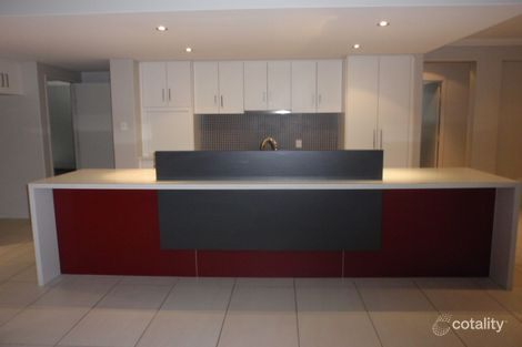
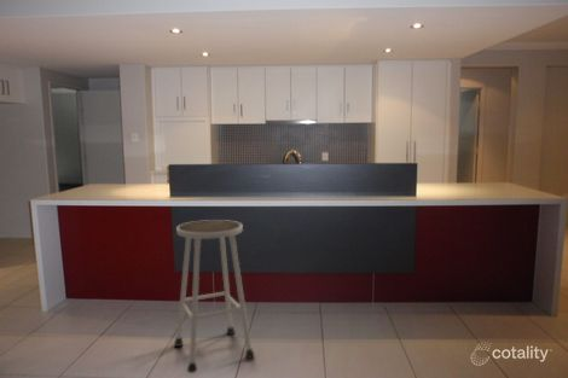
+ stool (211, 293)
